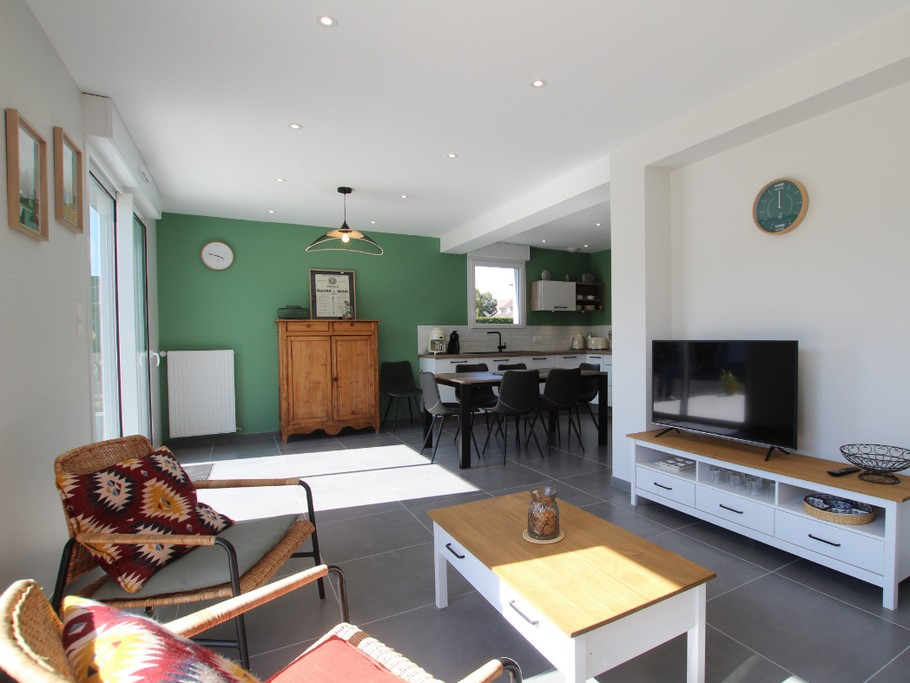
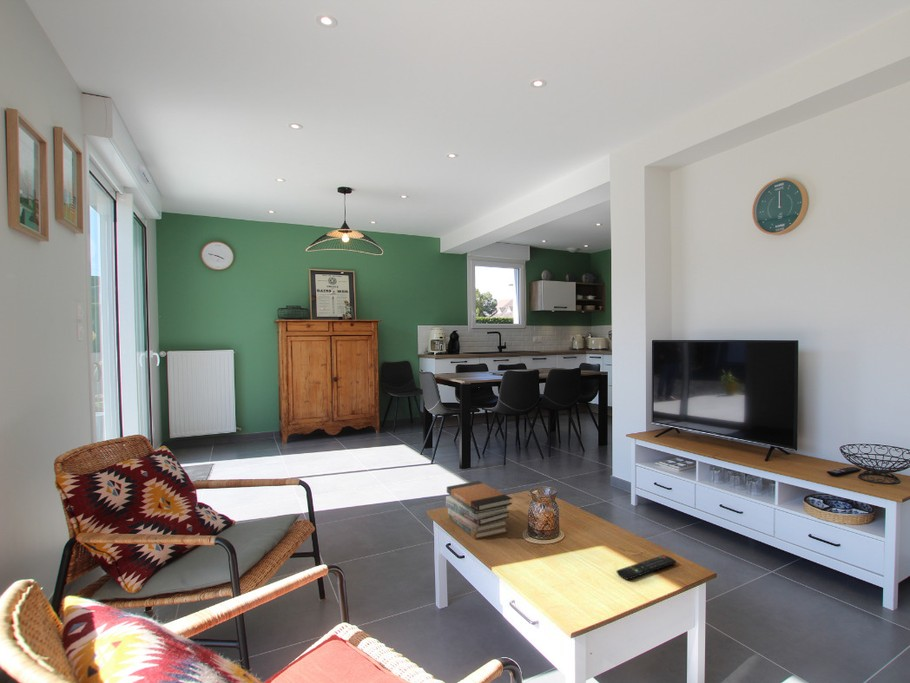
+ remote control (647, 567)
+ book stack (477, 508)
